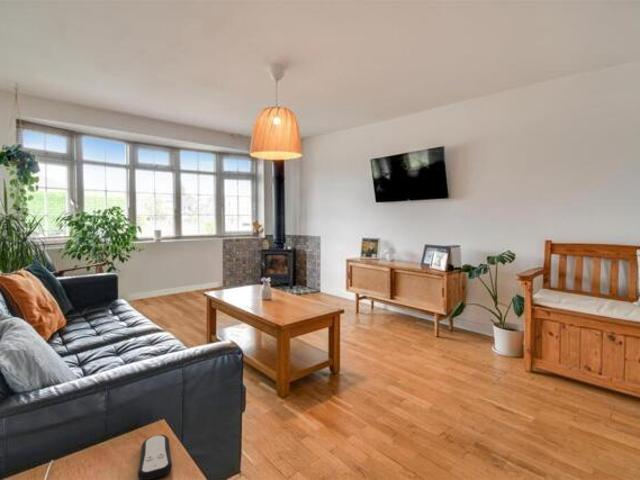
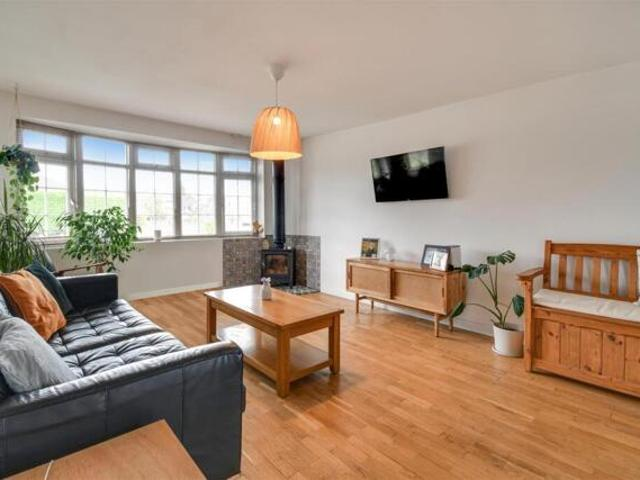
- remote control (155, 454)
